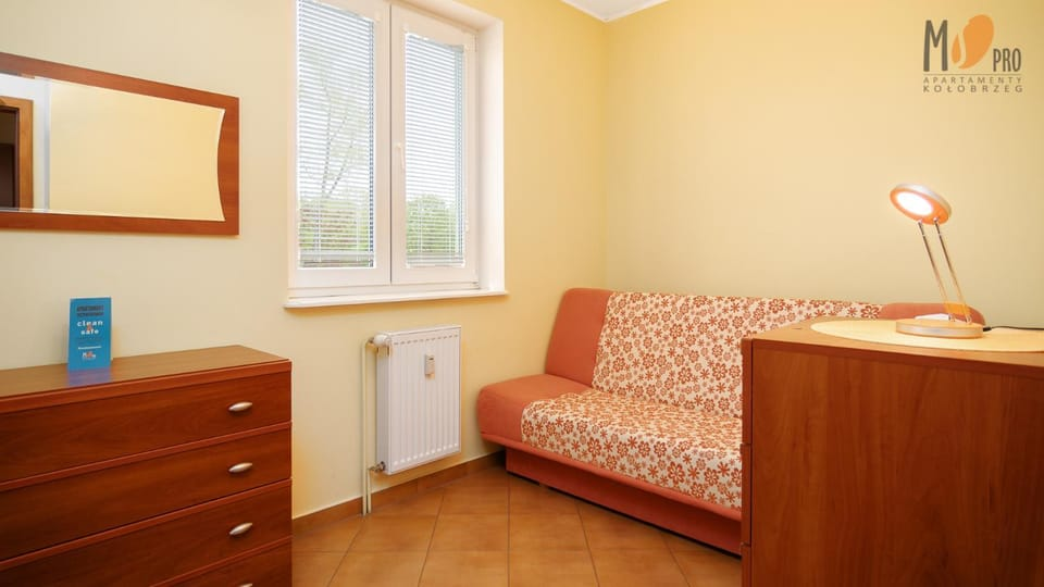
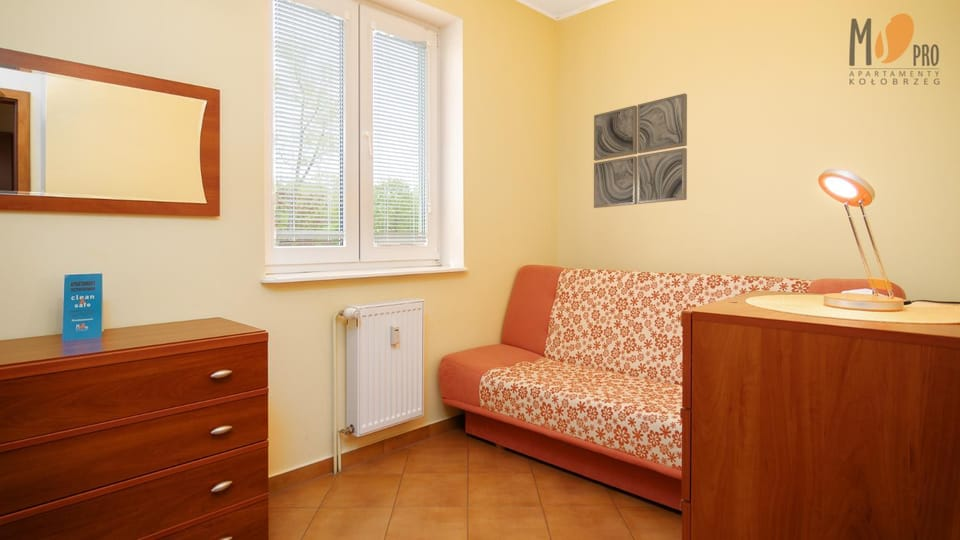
+ wall art (638, 155)
